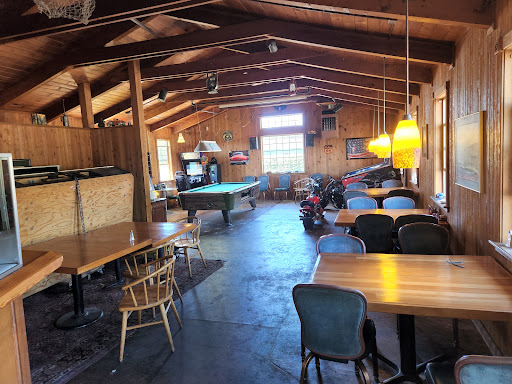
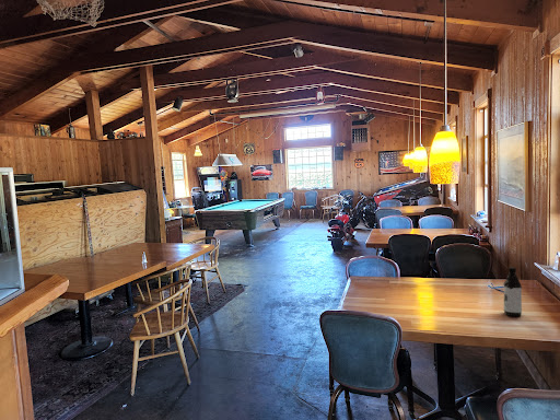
+ water bottle (512, 291)
